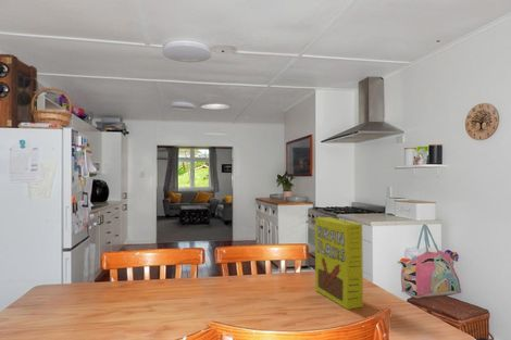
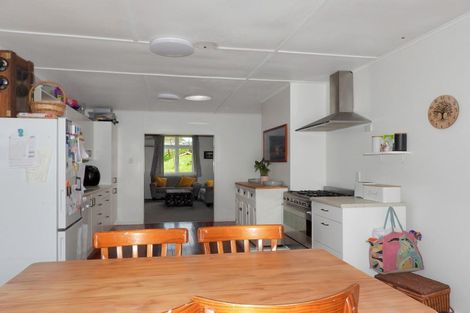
- cereal box (337, 259)
